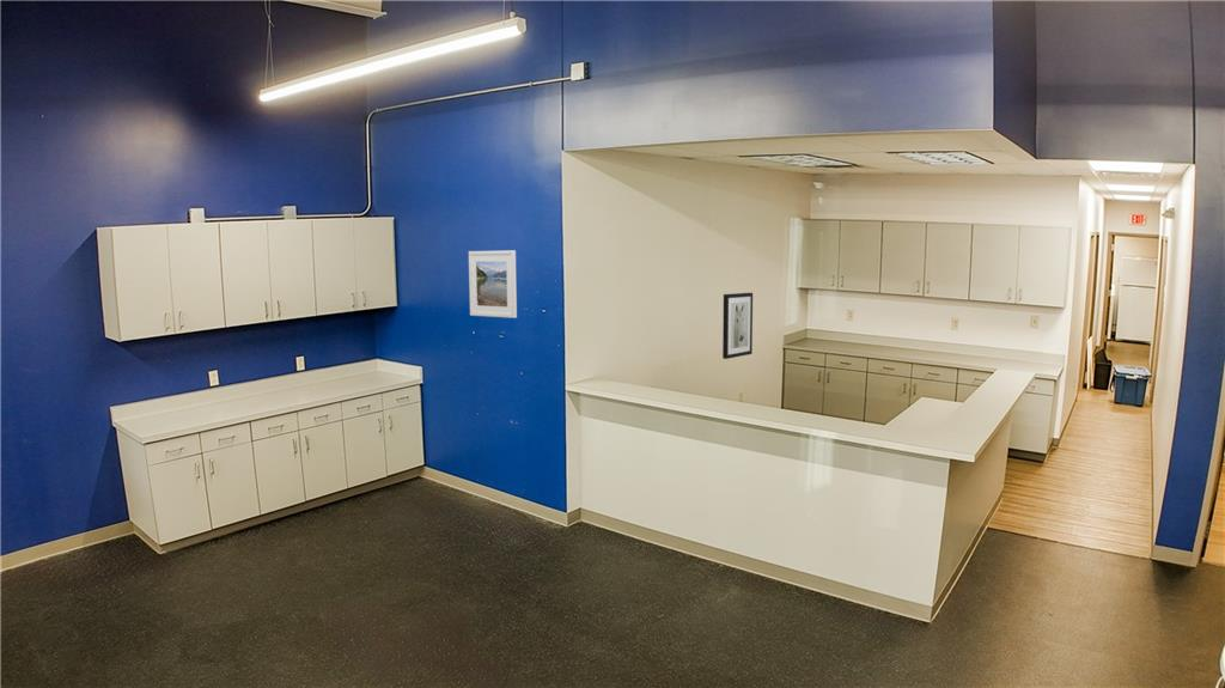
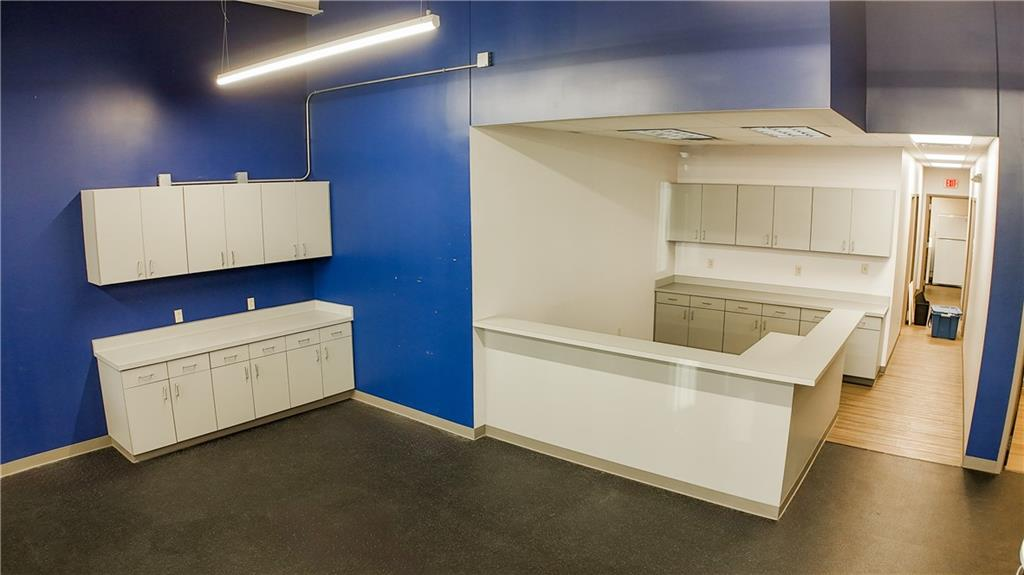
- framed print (492, 284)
- wall art (738, 324)
